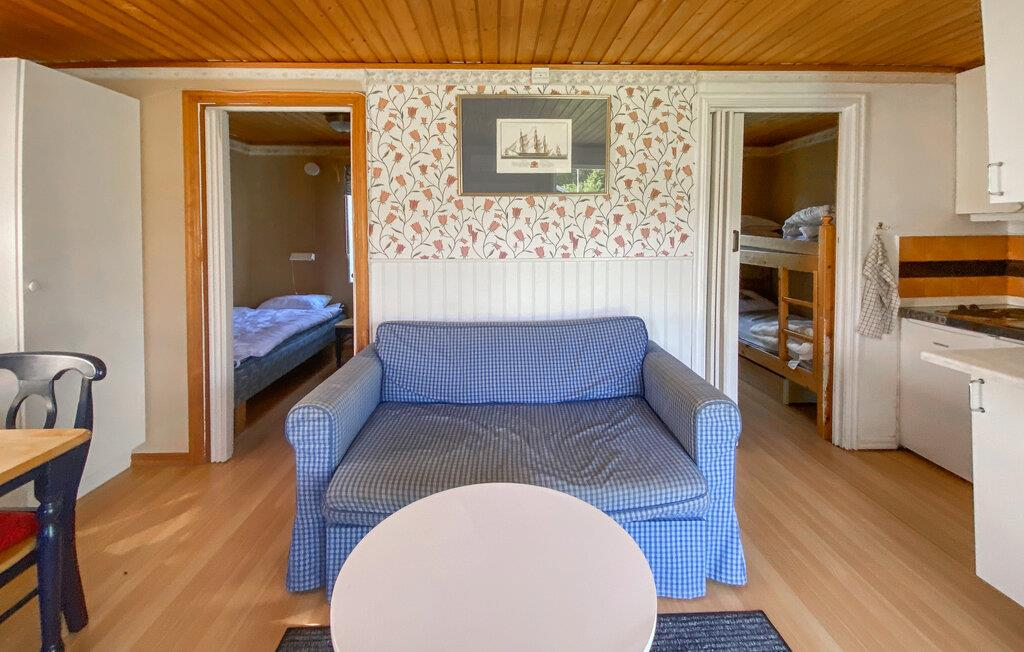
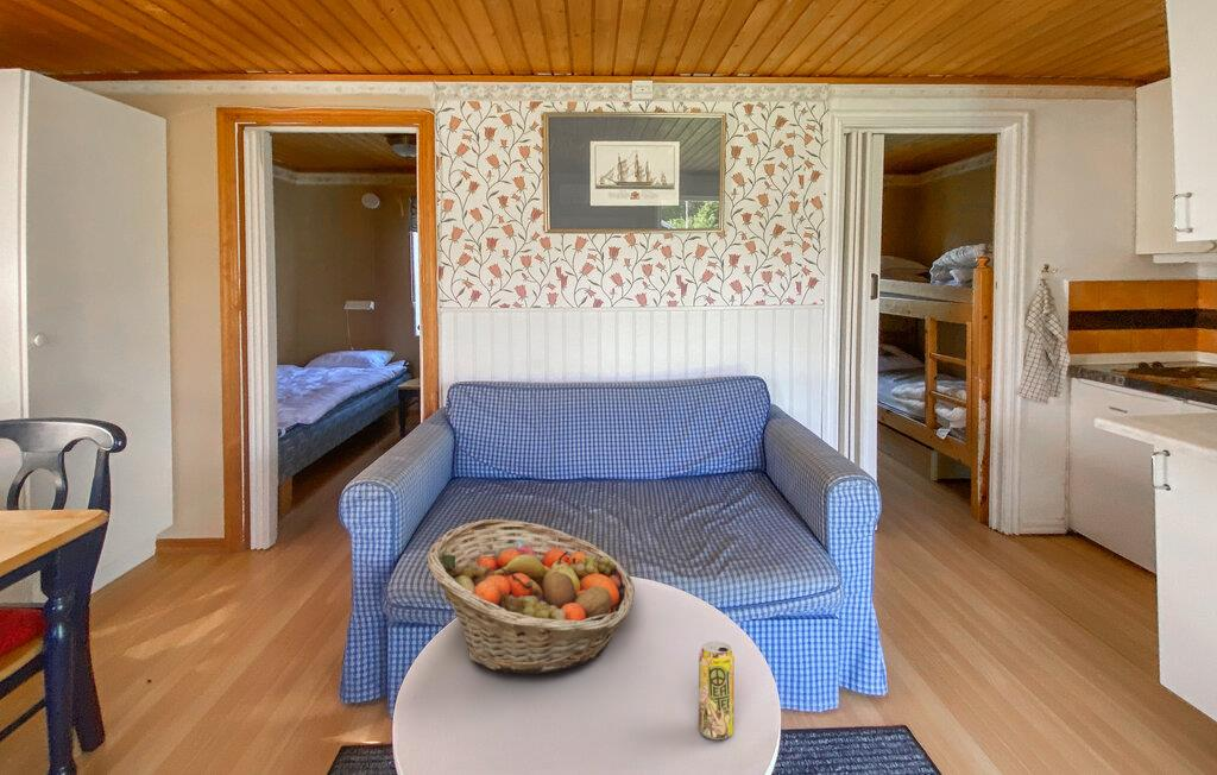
+ fruit basket (535, 587)
+ beverage can (715, 688)
